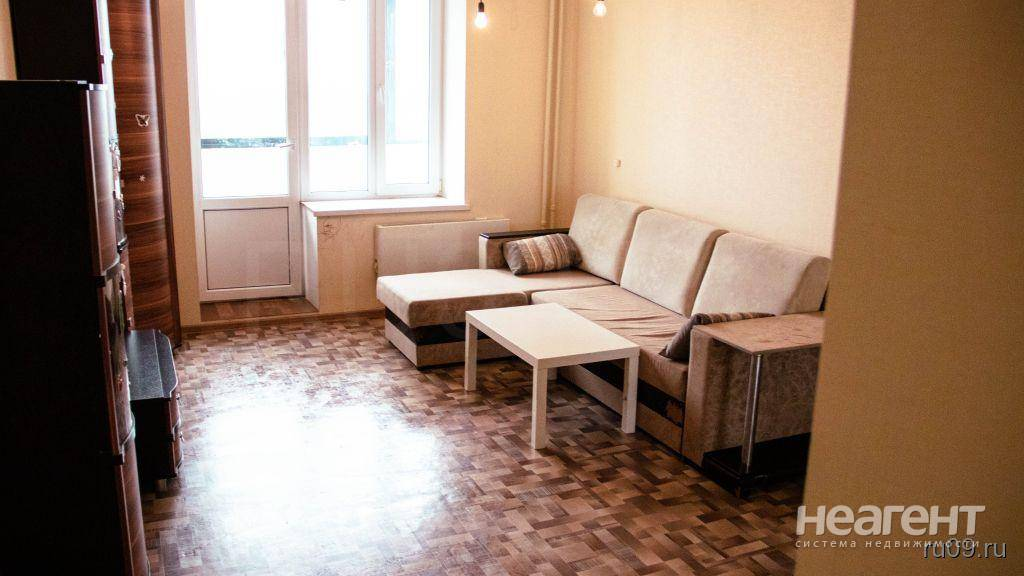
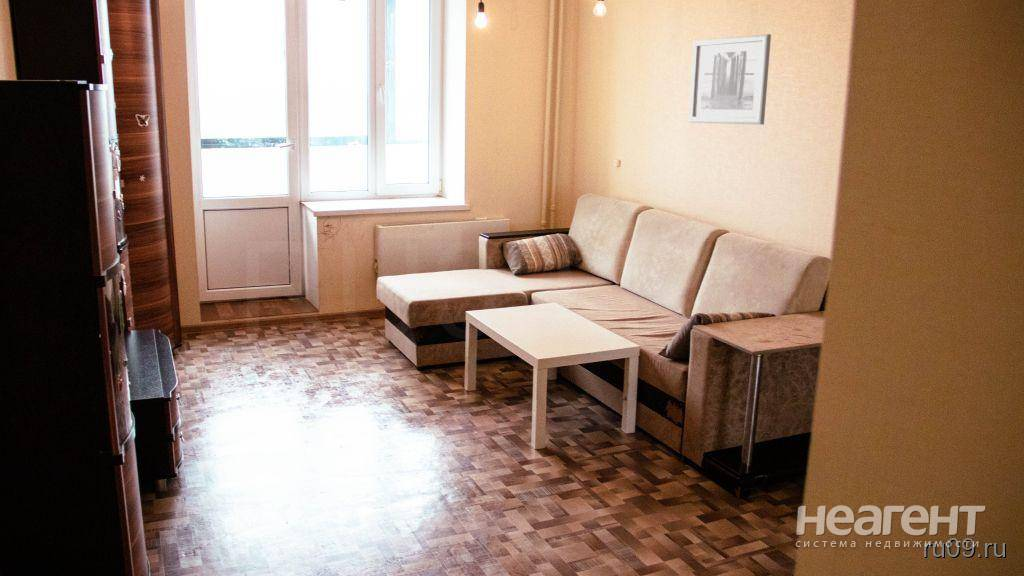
+ wall art (727, 80)
